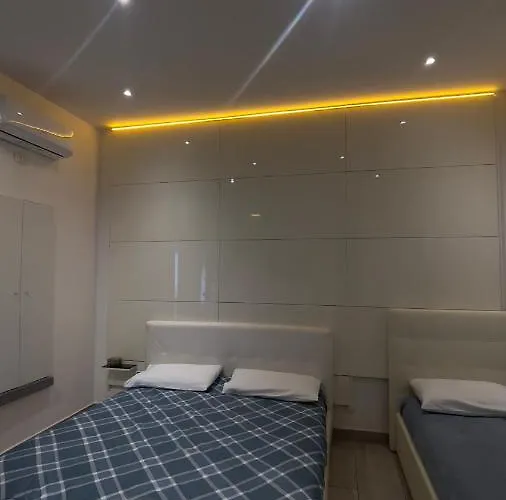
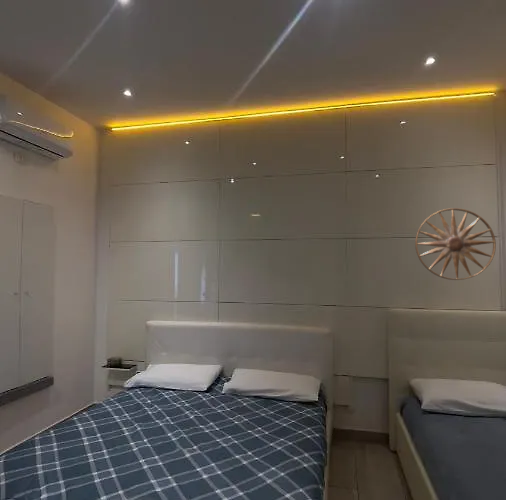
+ wall art (454, 243)
